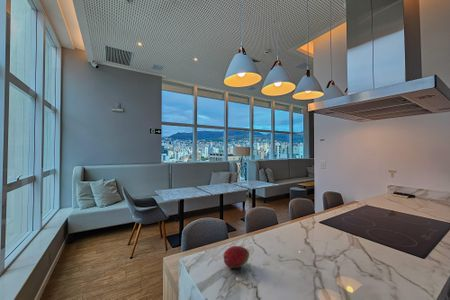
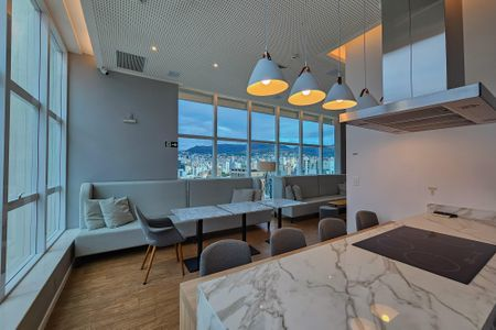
- fruit (236, 255)
